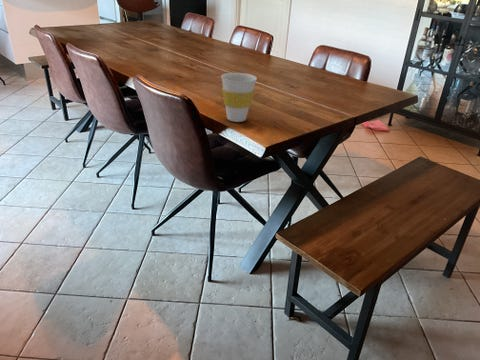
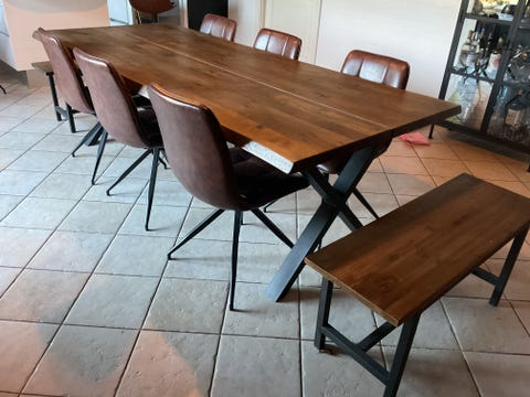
- cup (237, 98)
